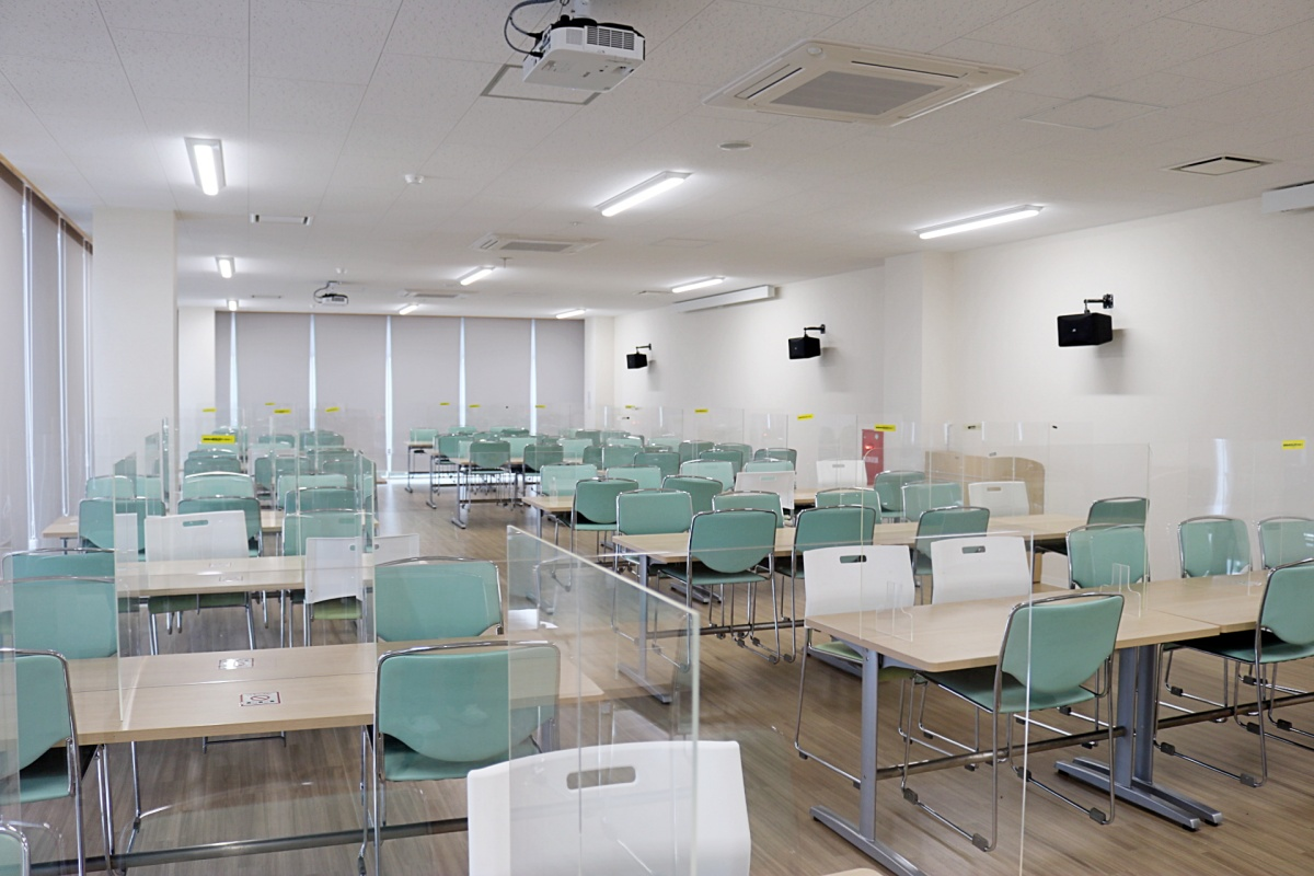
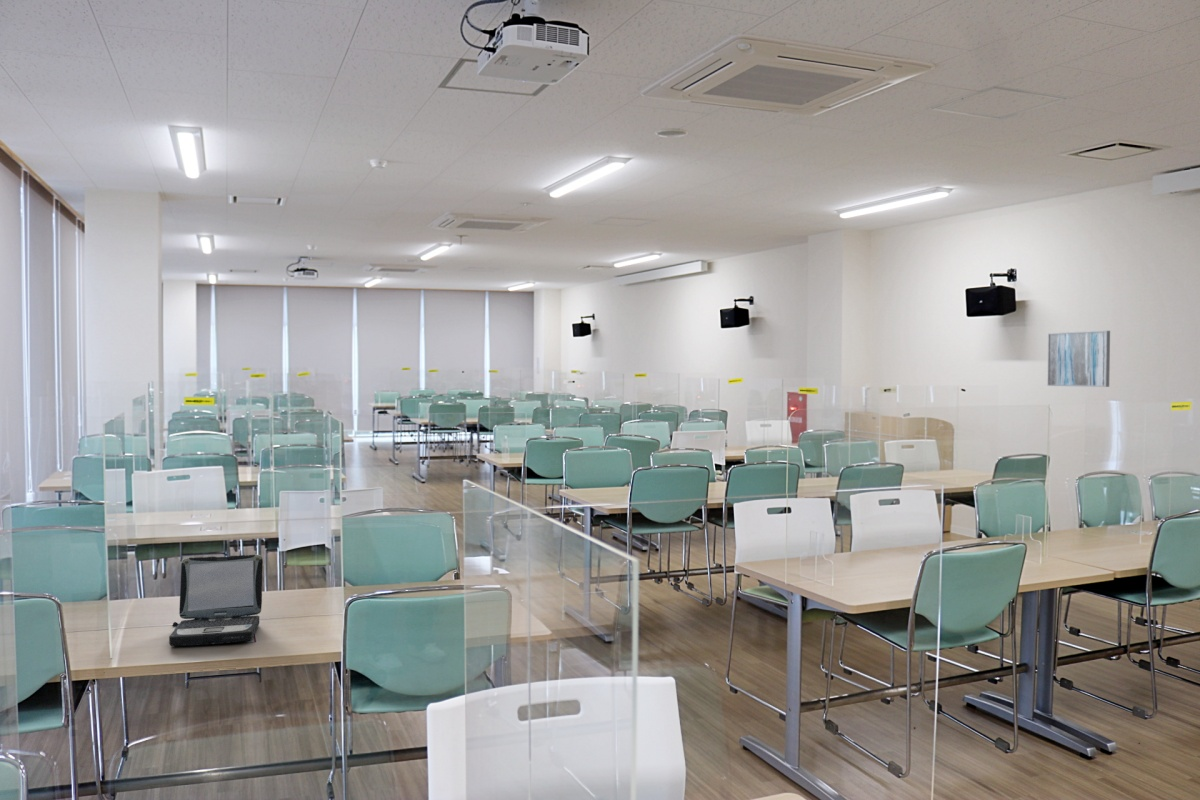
+ laptop (216, 597)
+ wall art (1077, 359)
